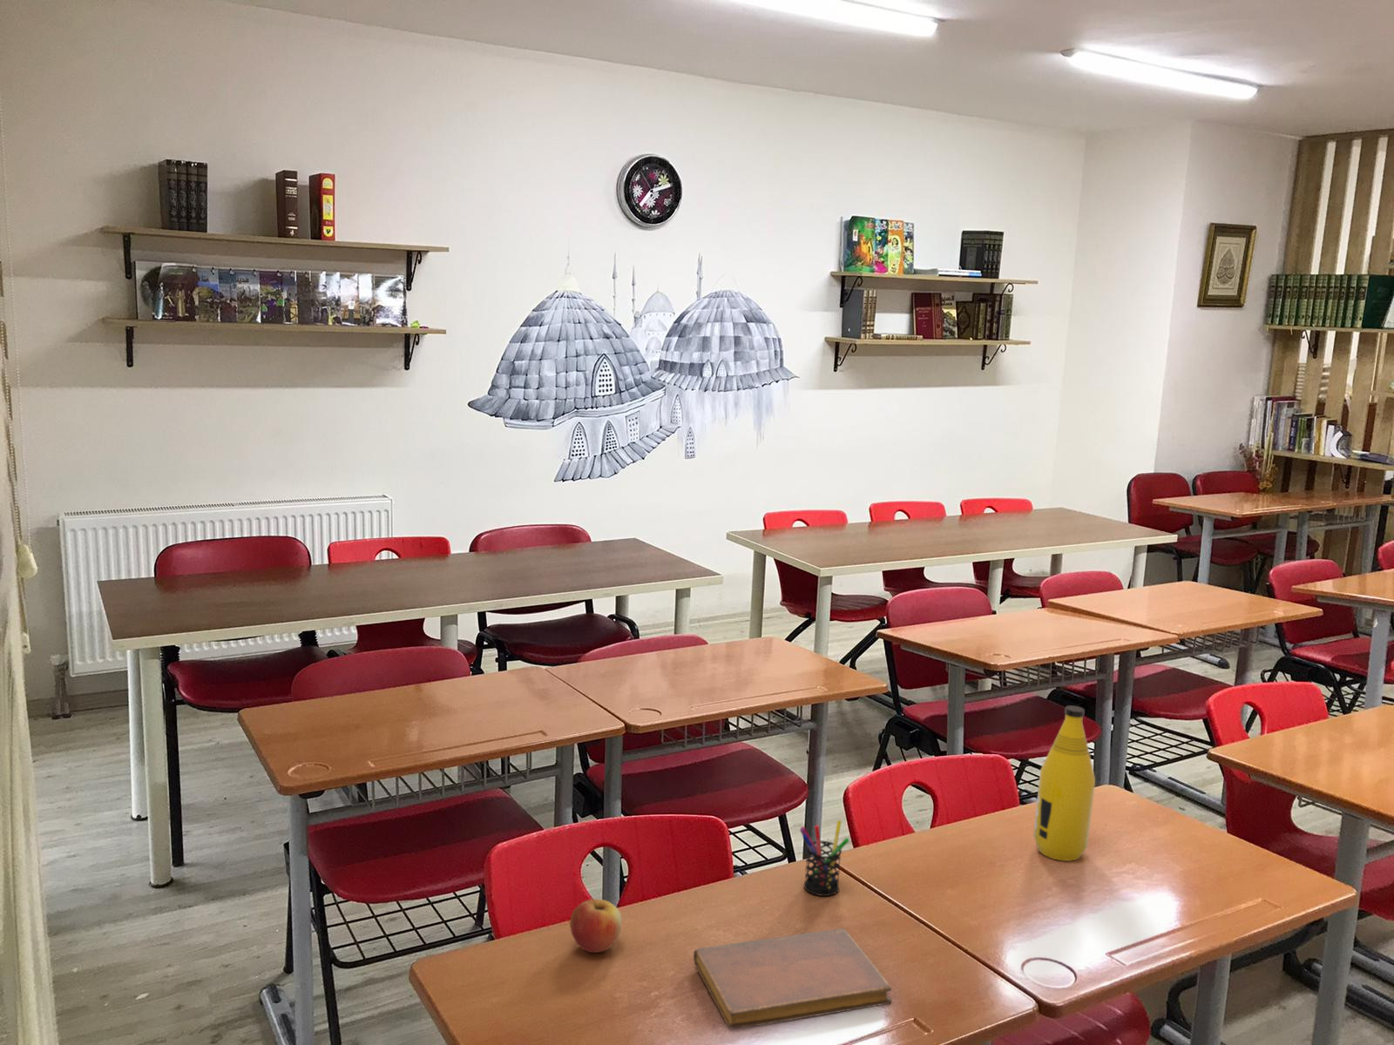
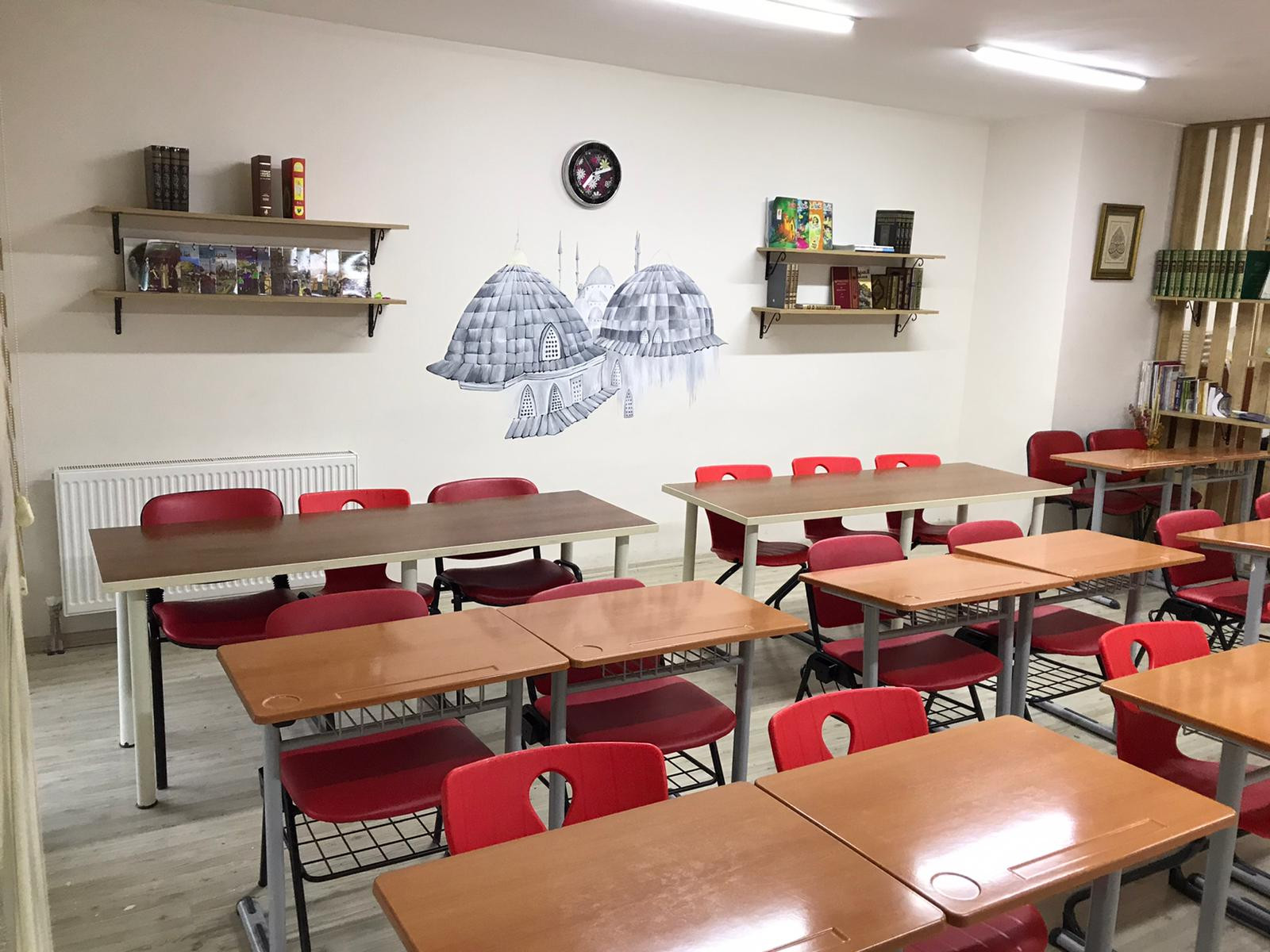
- notebook (790, 974)
- pen holder (825, 856)
- bottle (1067, 780)
- apple (596, 922)
